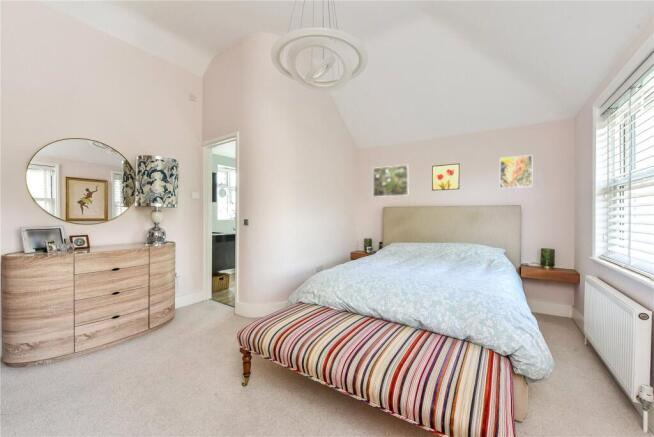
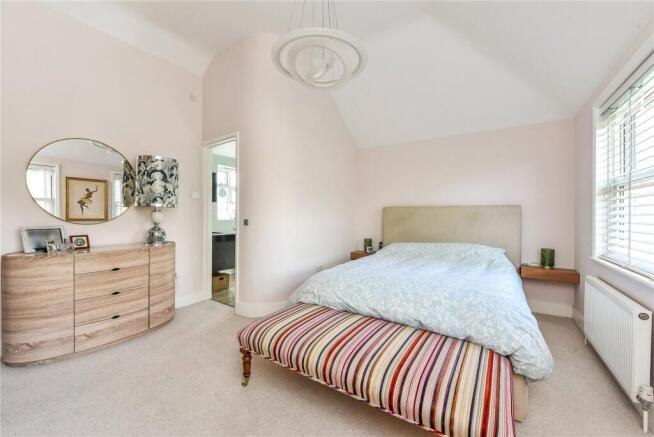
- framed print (390, 181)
- wall art (445, 177)
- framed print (515, 172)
